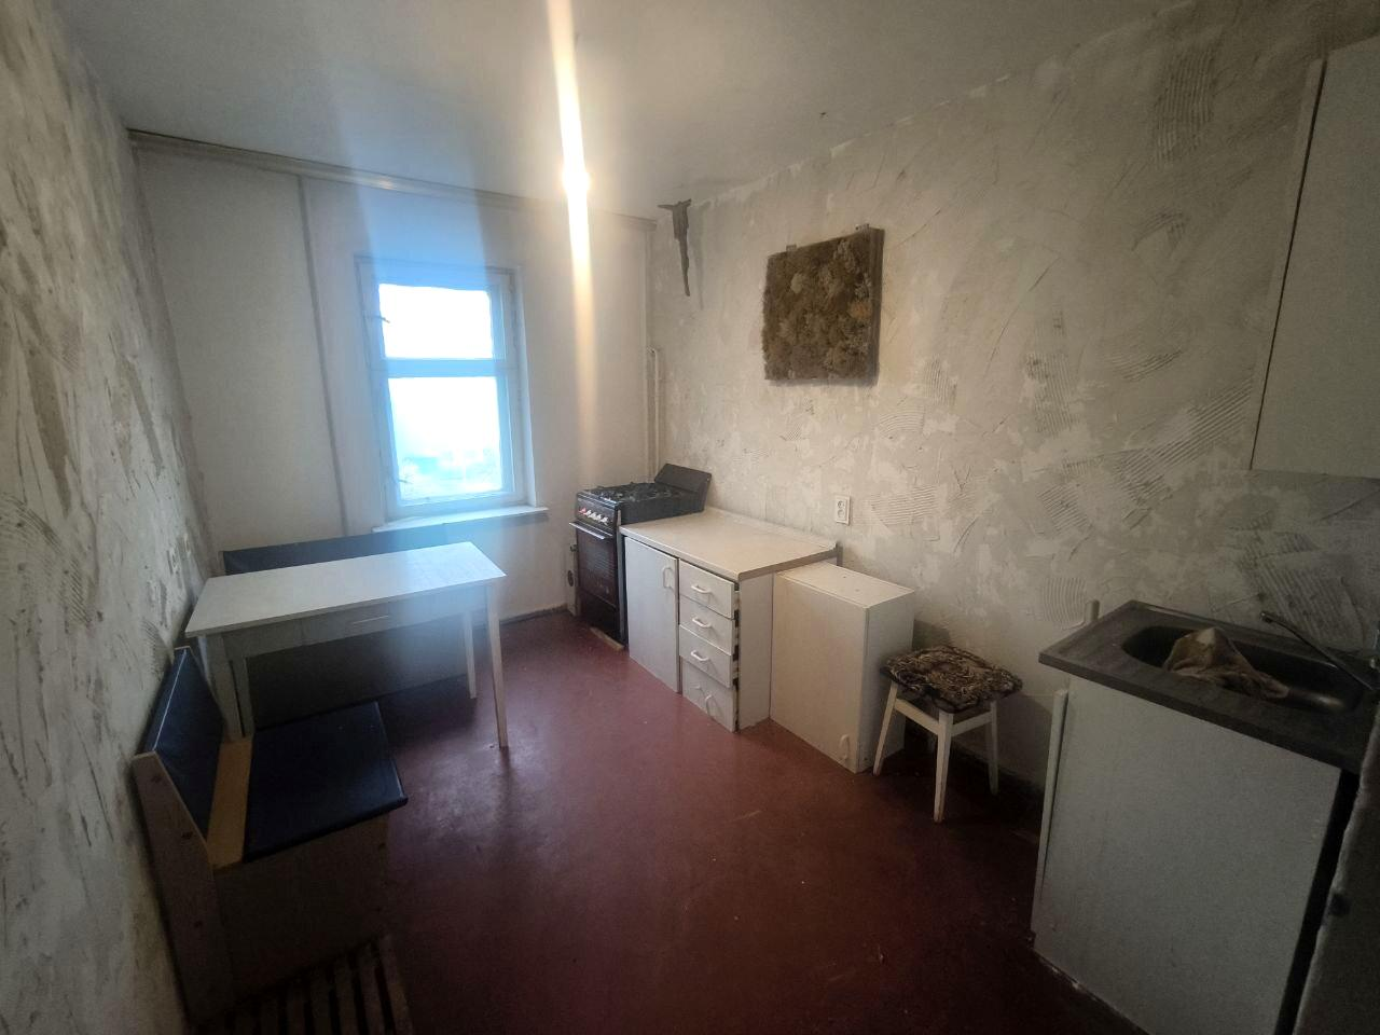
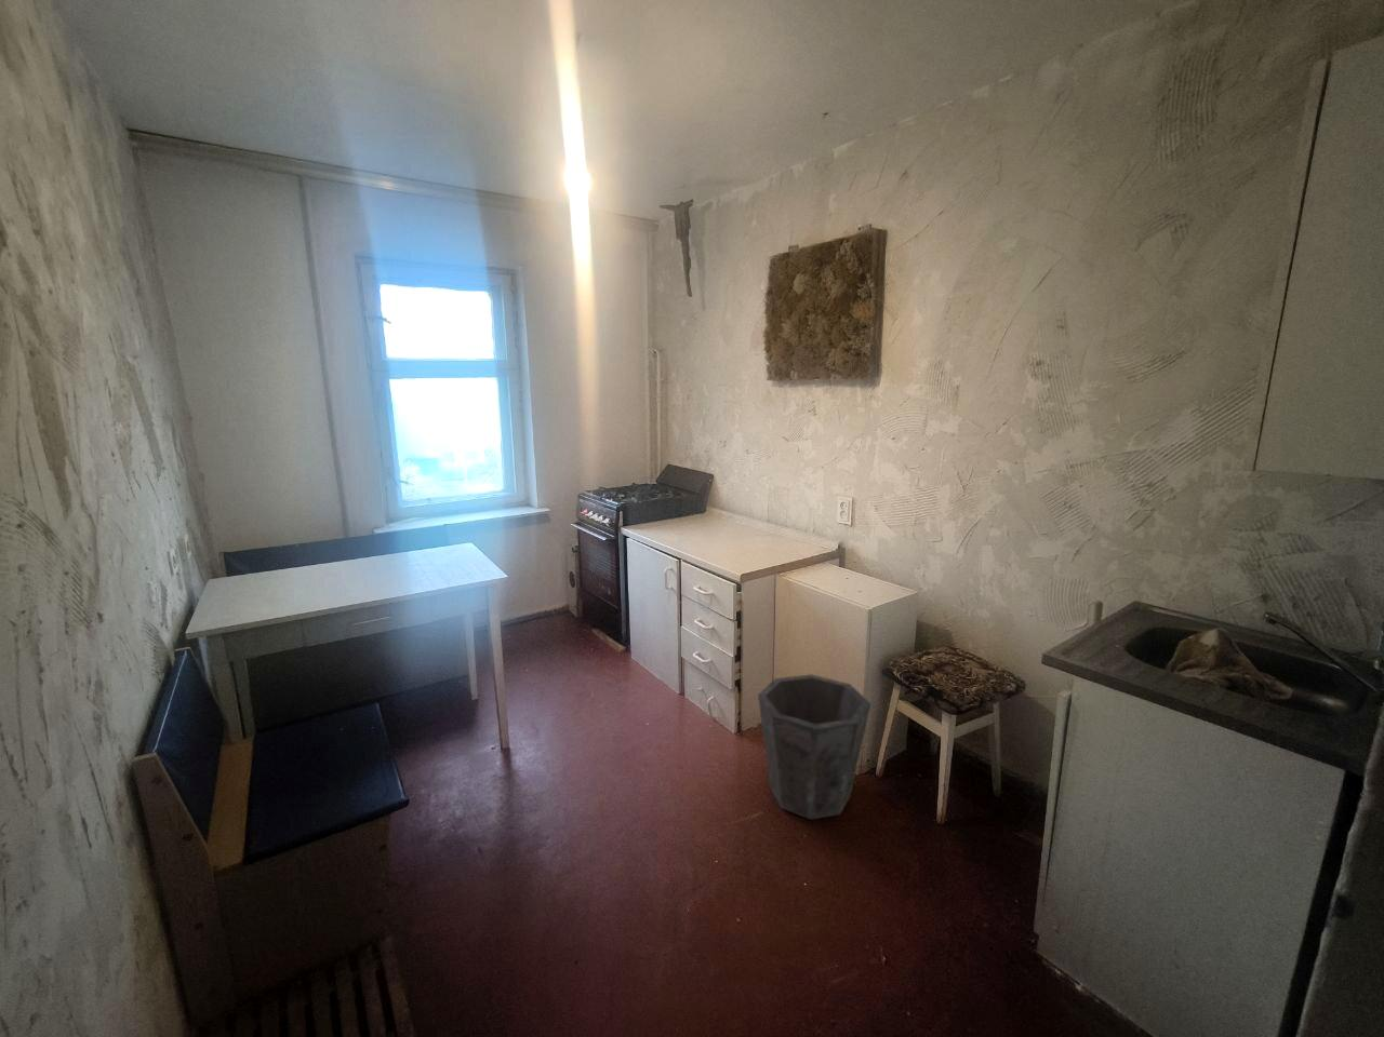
+ waste bin (811, 746)
